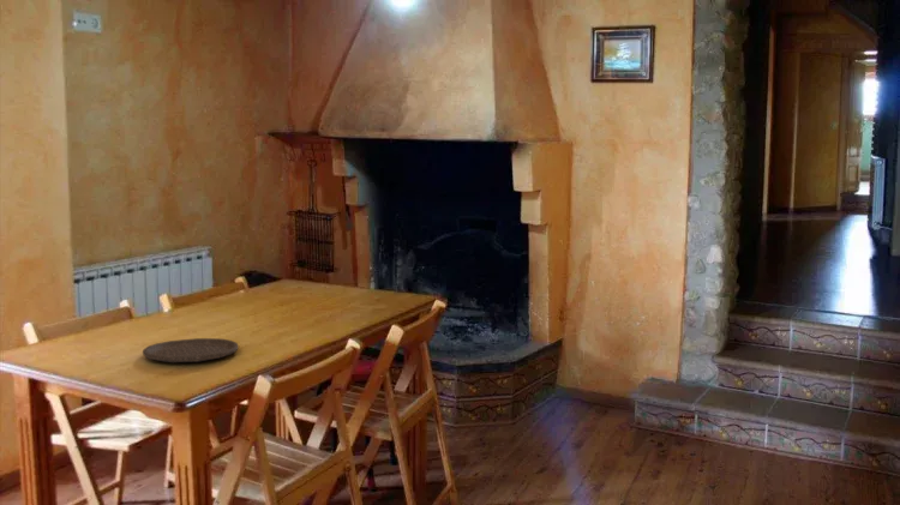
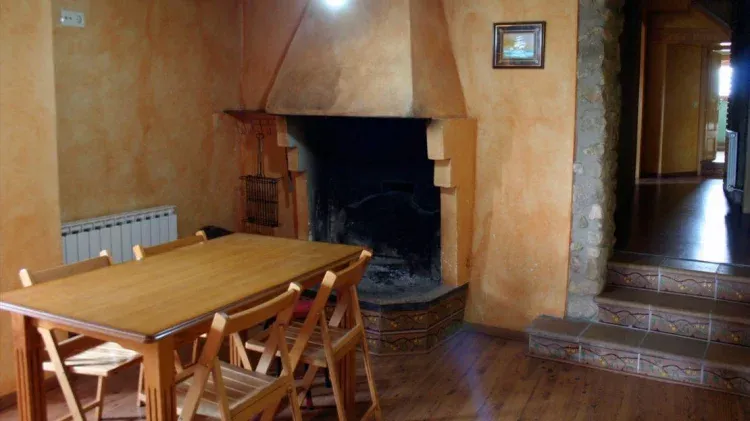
- plate (191, 350)
